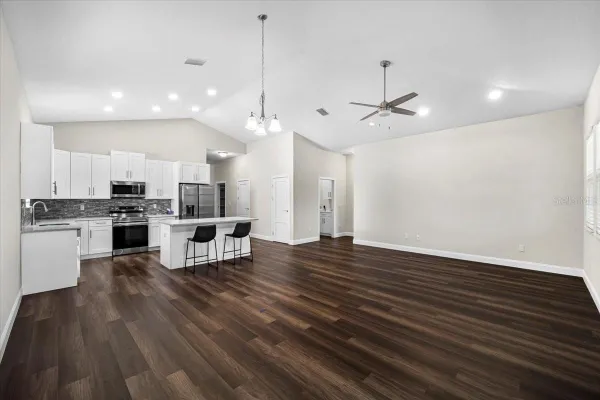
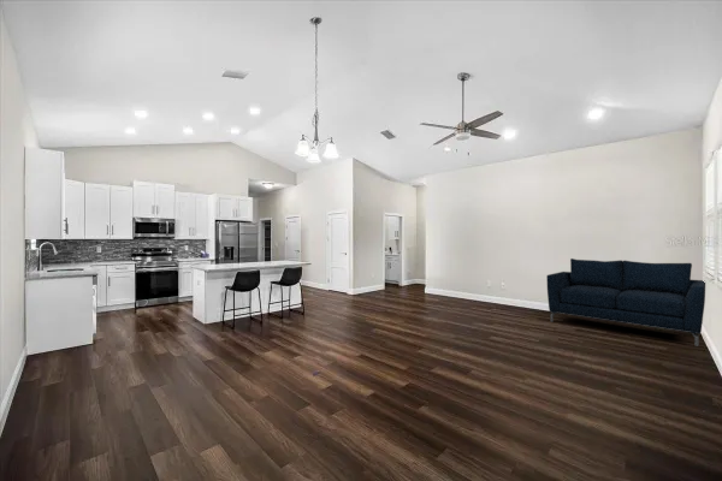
+ sofa (620, 293)
